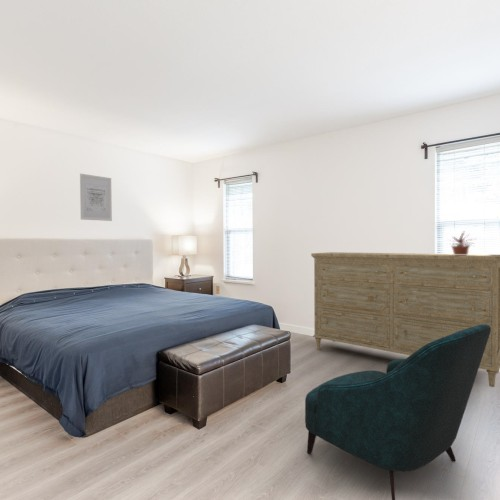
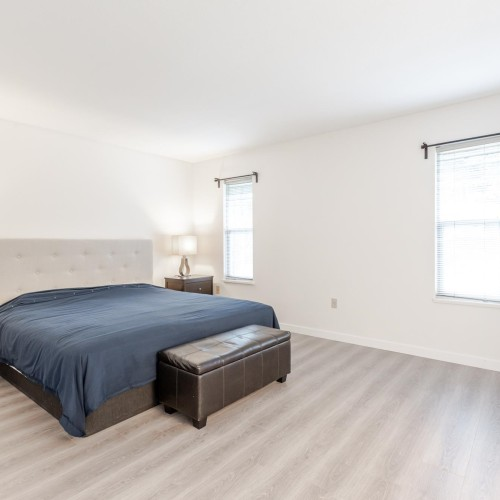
- armchair (386, 386)
- wall art (96, 198)
- potted plant (461, 242)
- dresser (398, 306)
